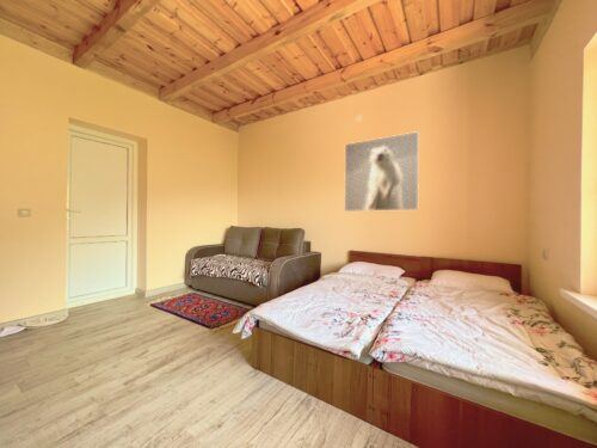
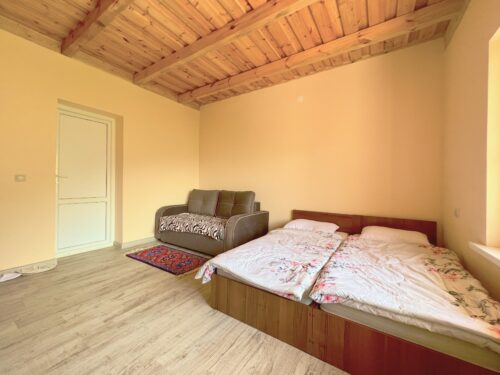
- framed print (378, 174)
